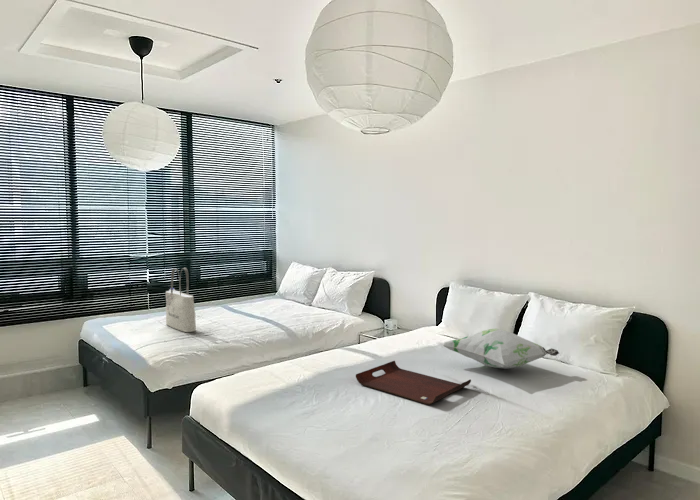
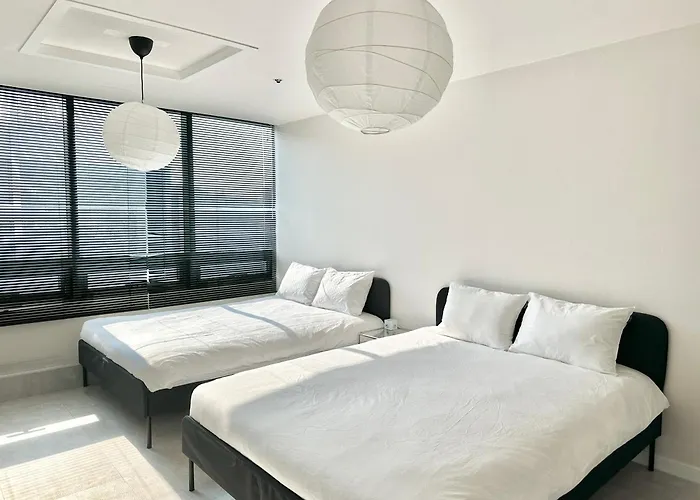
- serving tray (412, 381)
- tote bag (180, 297)
- decorative pillow (500, 348)
